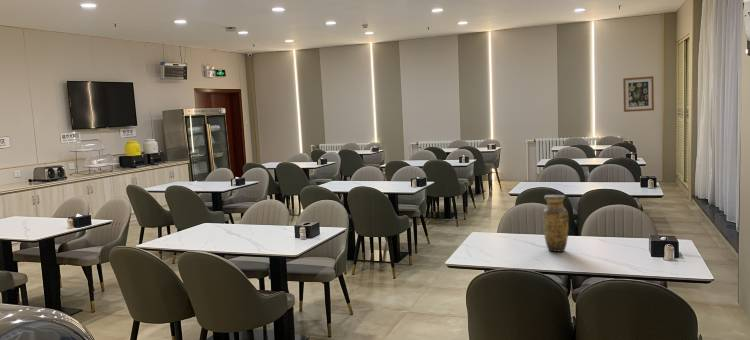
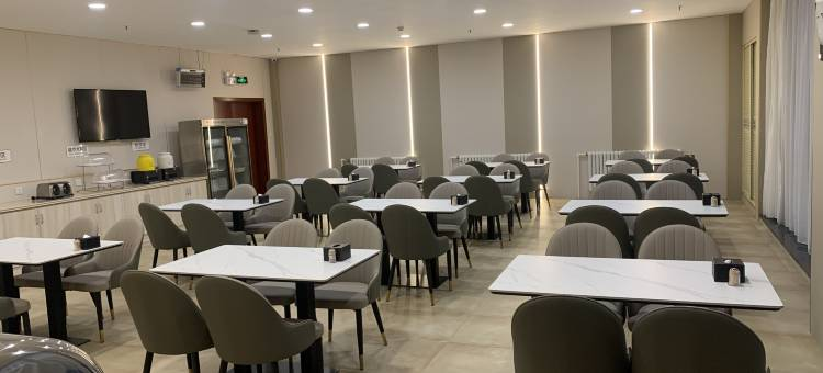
- wall art (638, 94)
- vase (555, 223)
